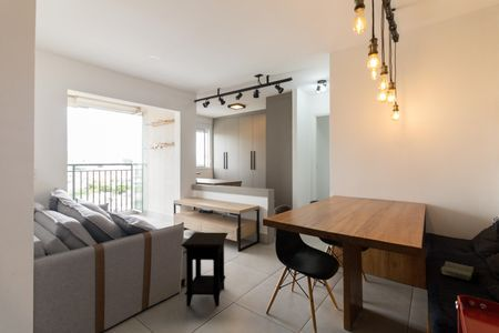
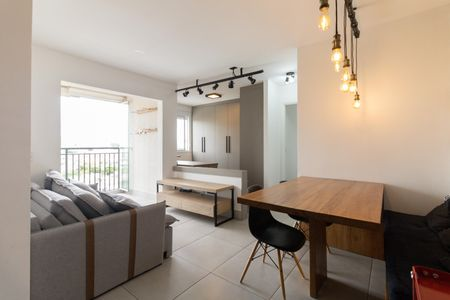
- side table (200, 266)
- book (458, 270)
